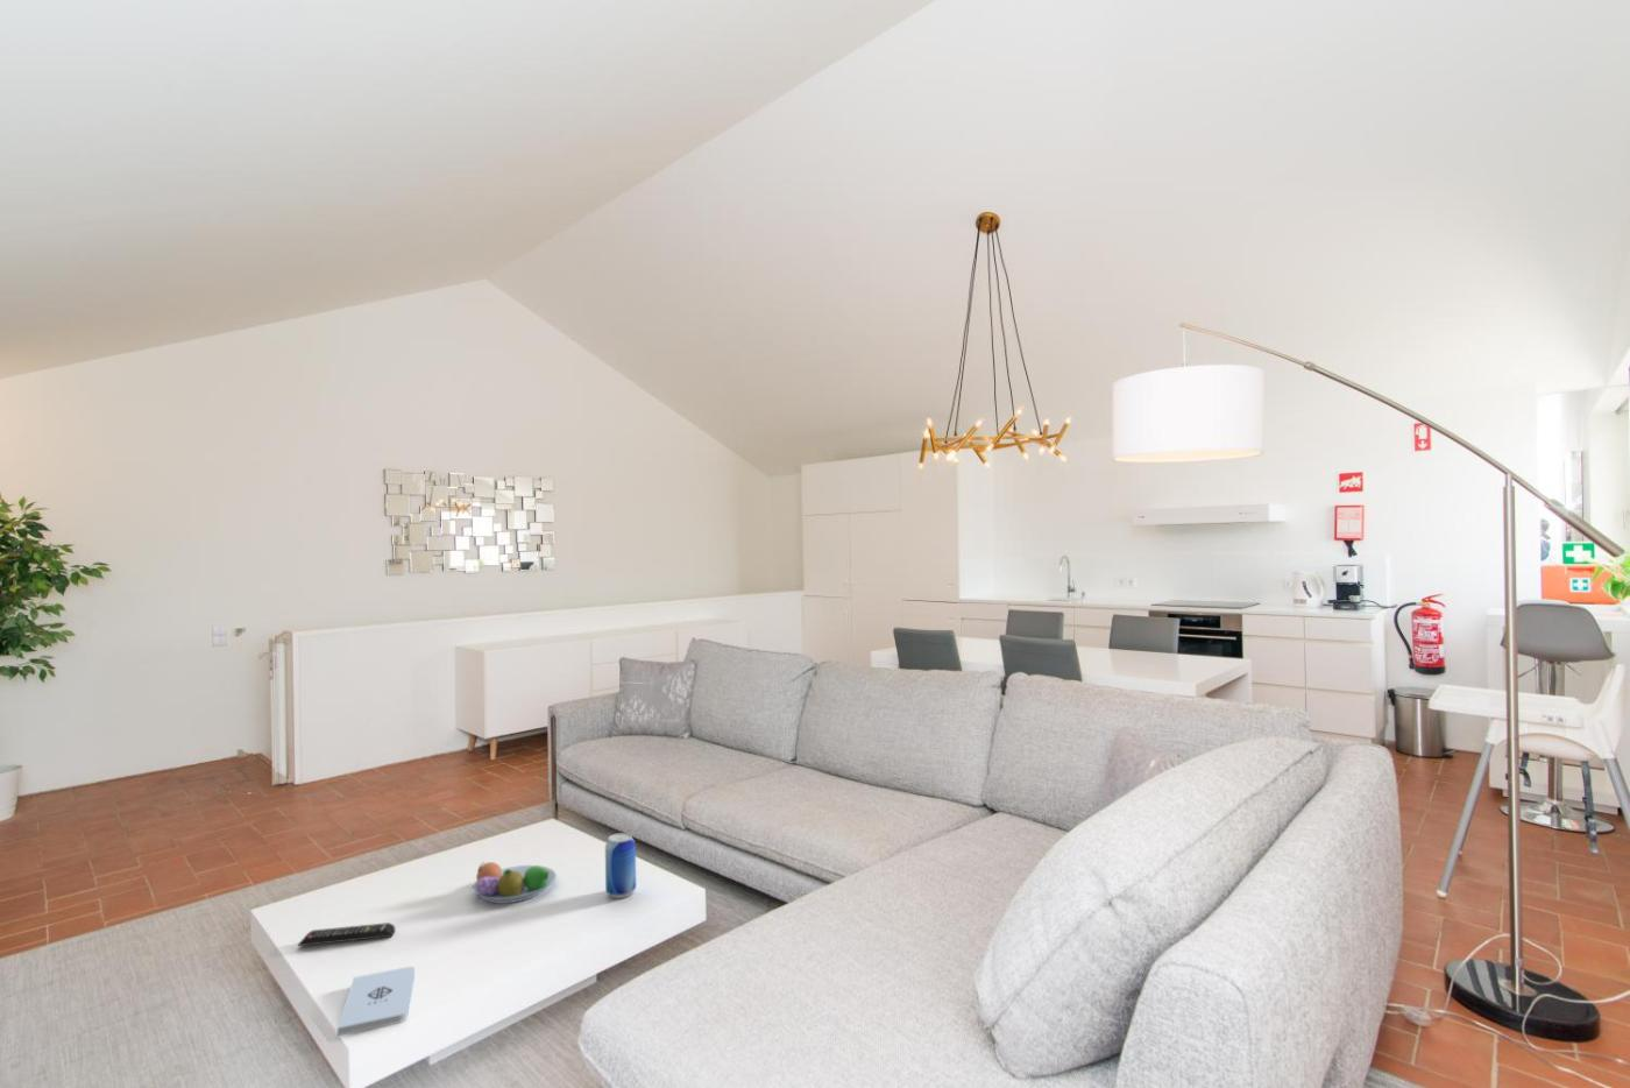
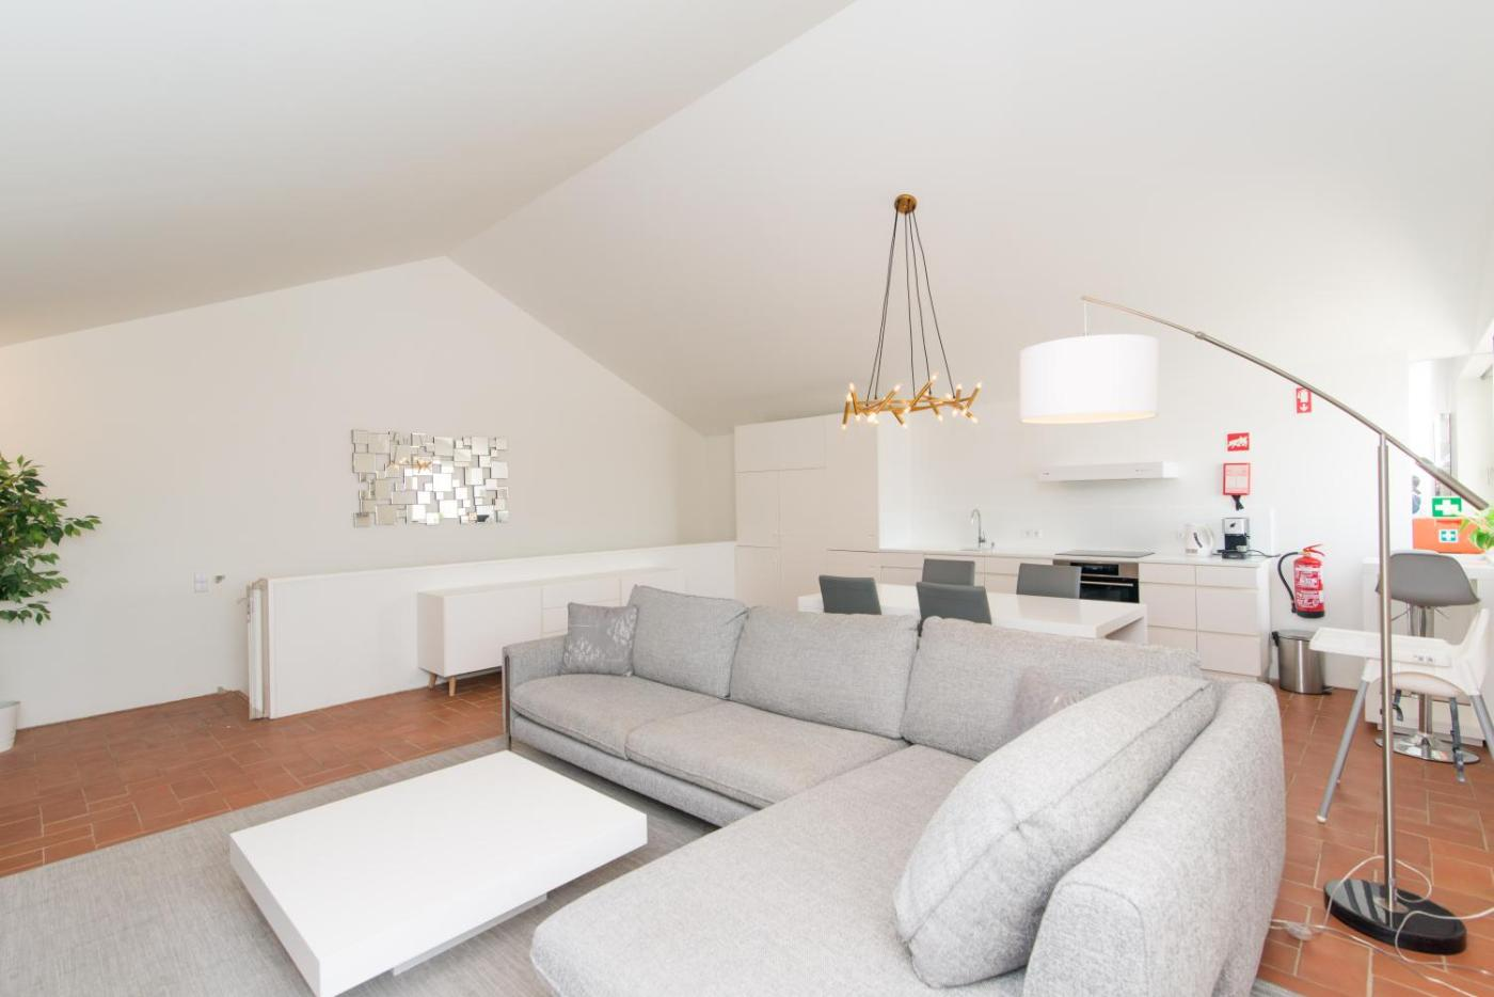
- fruit bowl (516, 873)
- notepad (379, 998)
- remote control (347, 934)
- beer can (620, 865)
